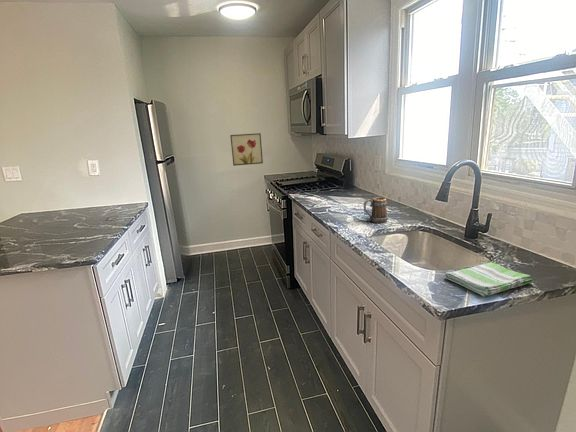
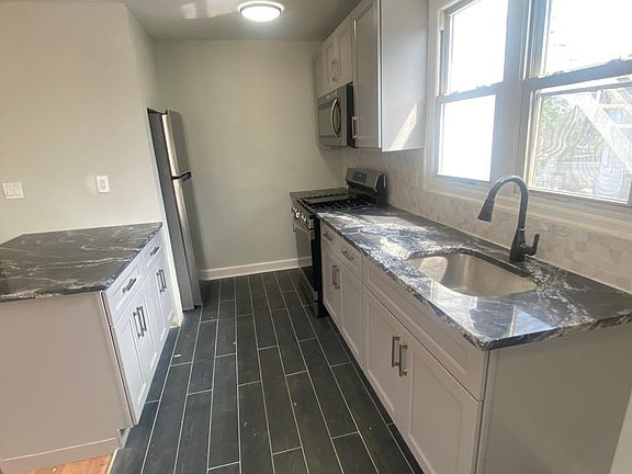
- wall art (246, 149)
- dish towel (487, 275)
- mug (375, 210)
